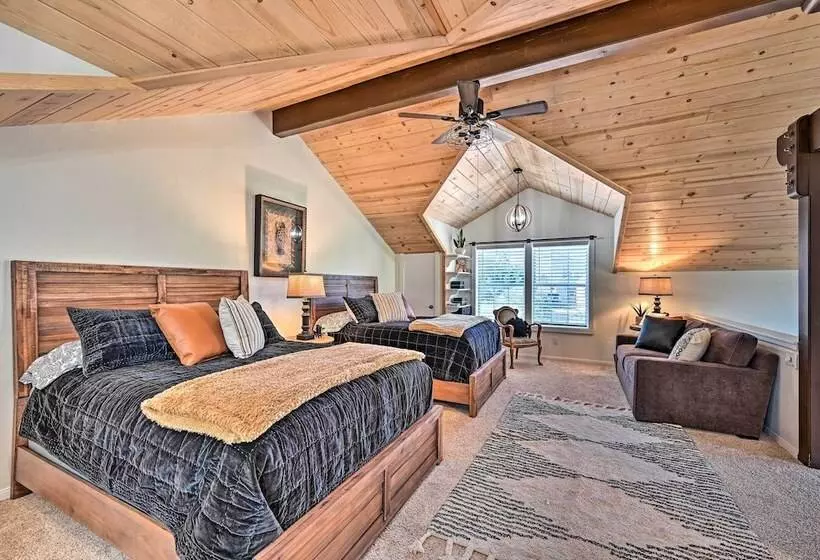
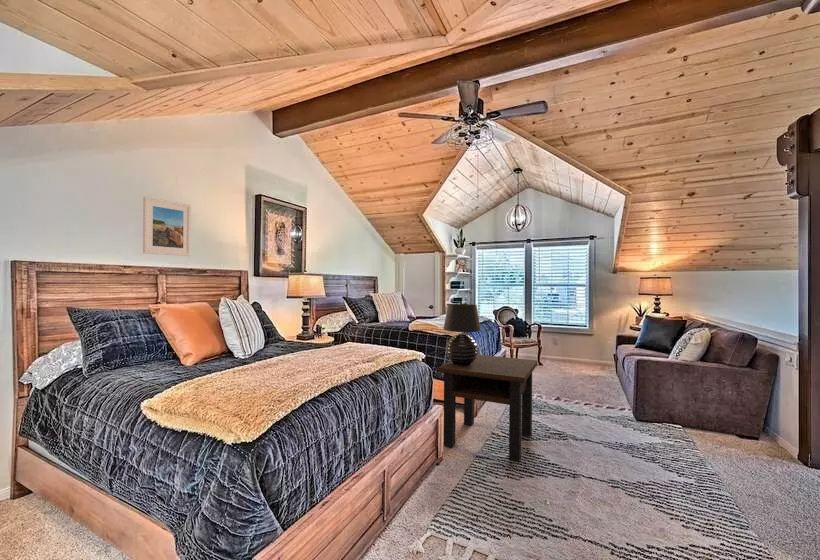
+ table lamp (462, 334)
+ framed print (168, 227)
+ side table (489, 401)
